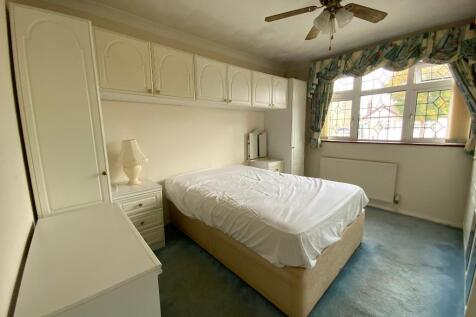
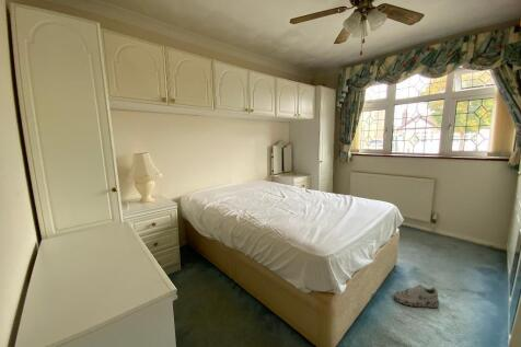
+ shoe (416, 294)
